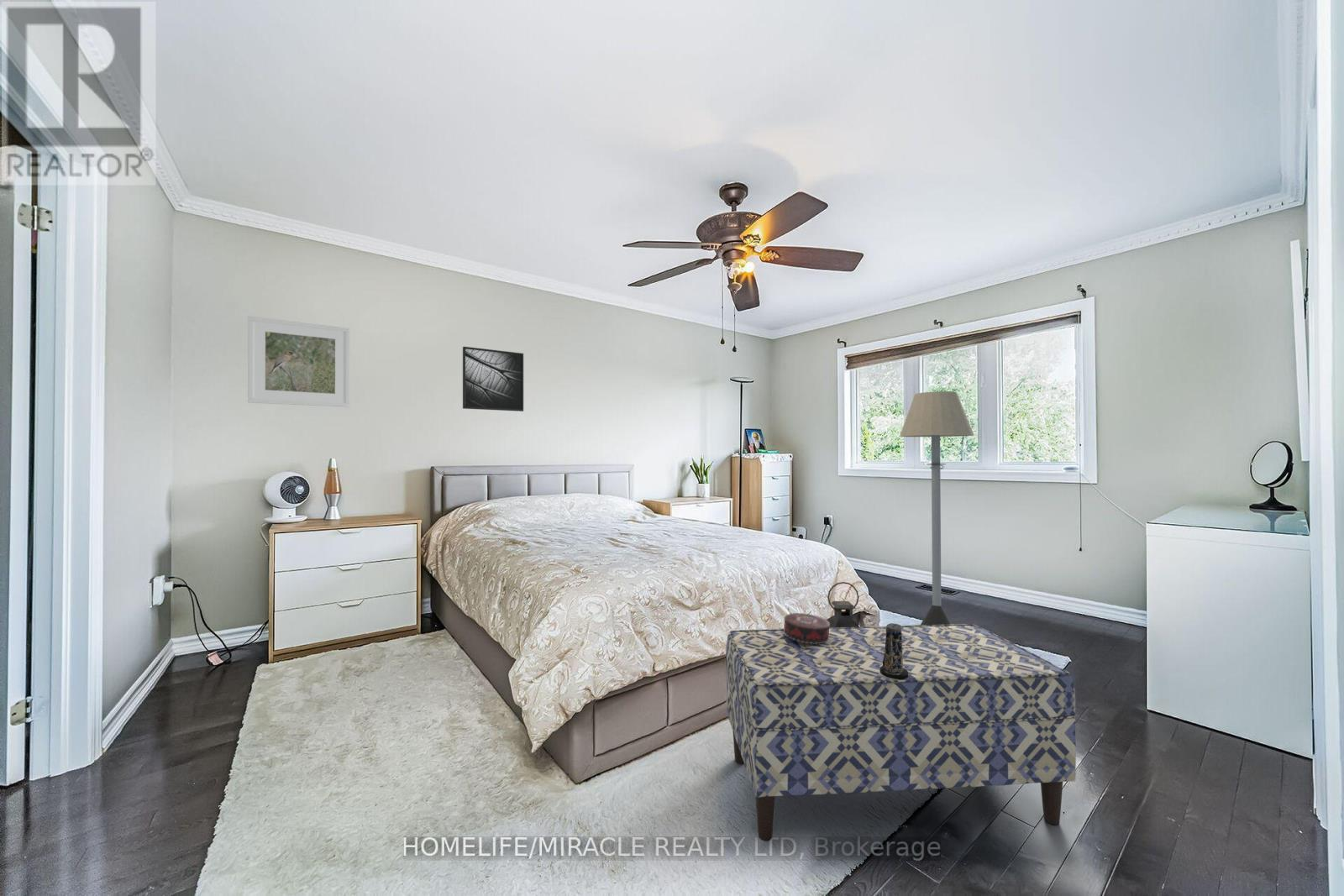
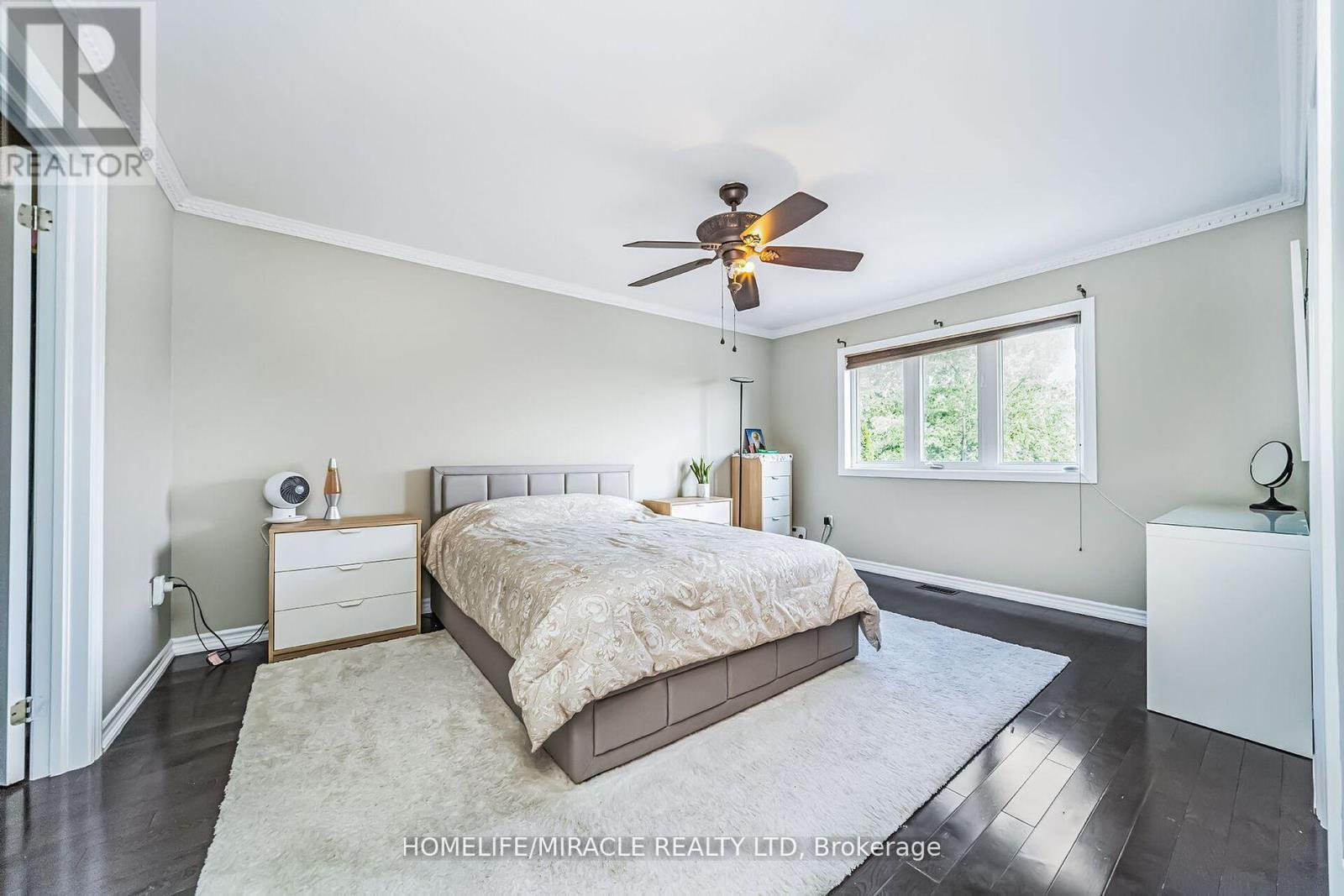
- lantern (838, 627)
- bench (882, 719)
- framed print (301, 364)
- candle (894, 648)
- decorative box (806, 628)
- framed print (494, 380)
- floor lamp (936, 517)
